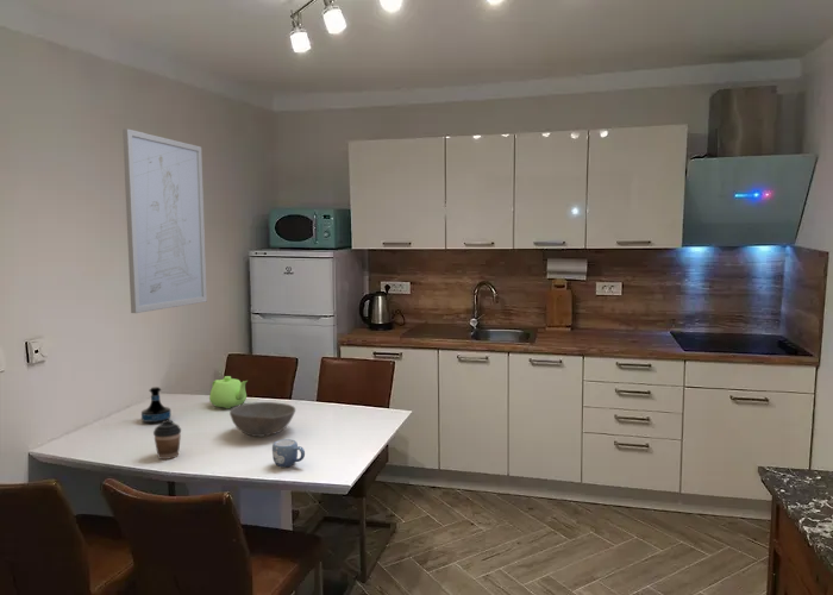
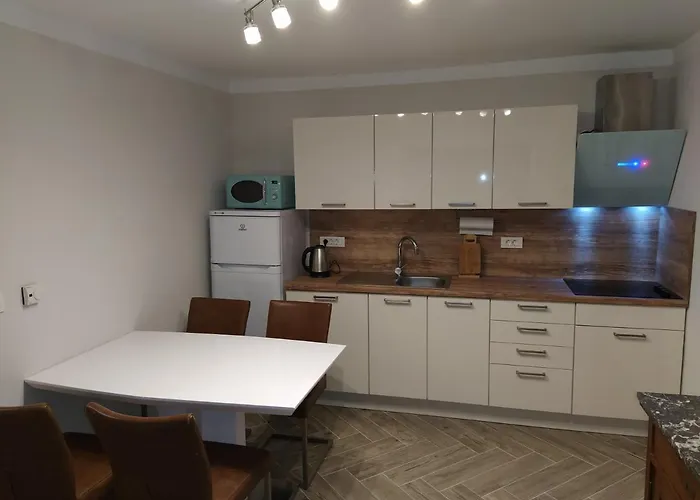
- mug (289, 453)
- coffee cup (167, 439)
- bowl (263, 420)
- teapot (230, 390)
- wall art (168, 224)
- tequila bottle (155, 403)
